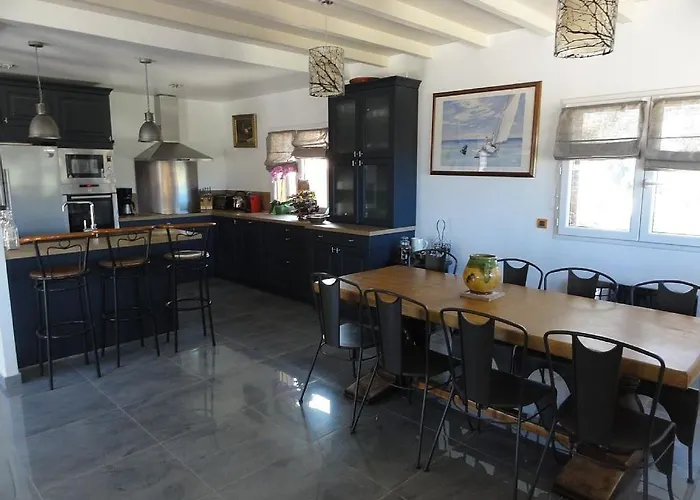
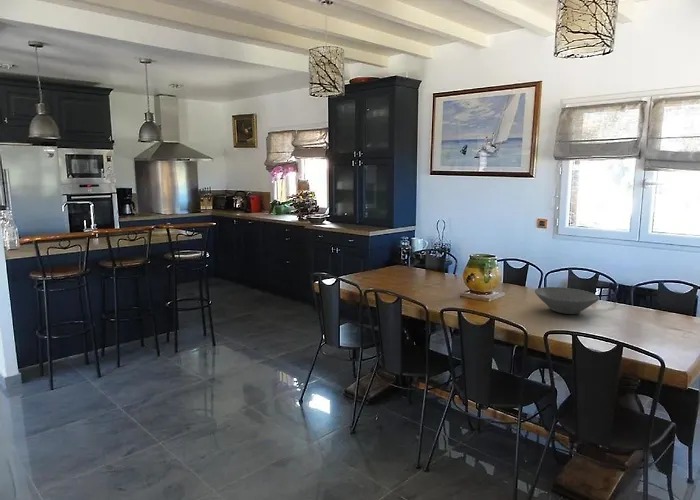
+ bowl (566, 301)
